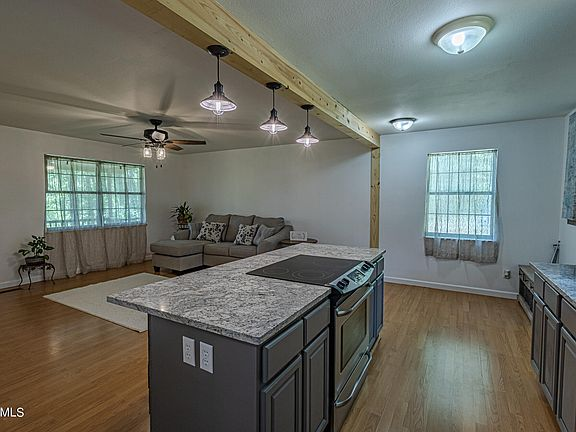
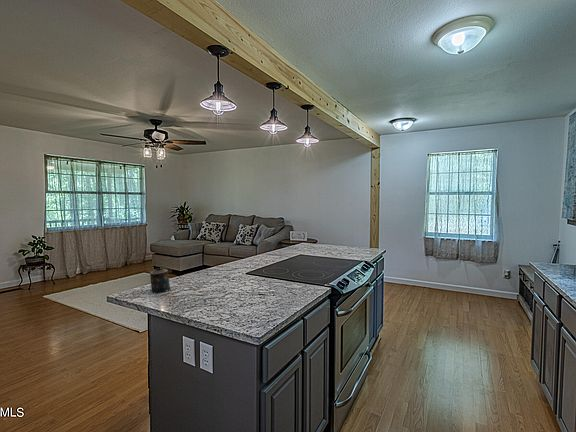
+ candle (161, 278)
